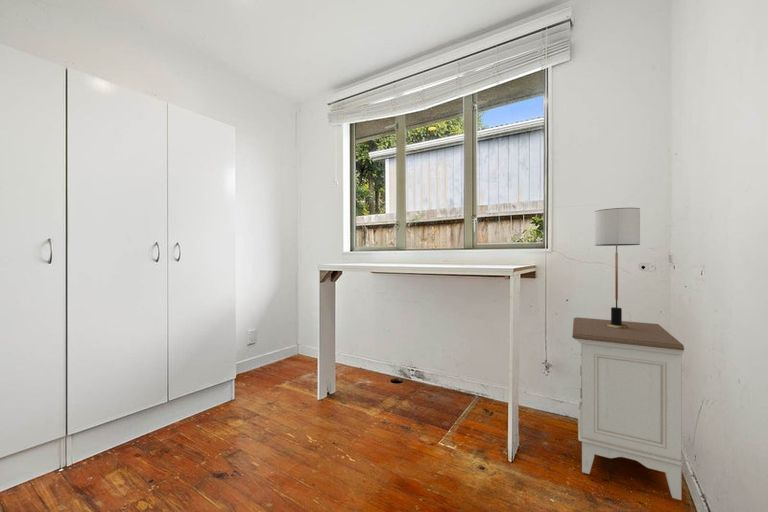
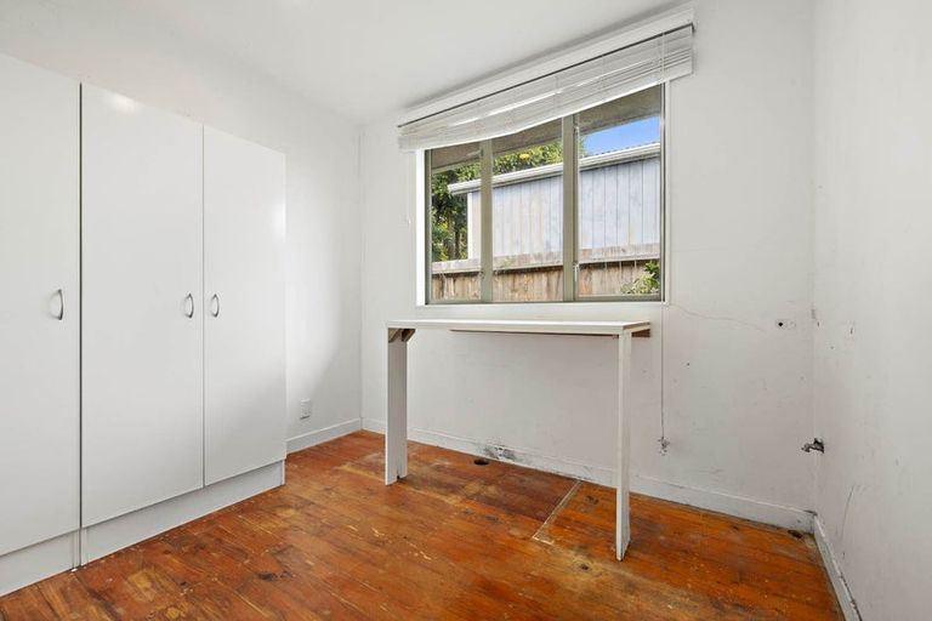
- nightstand (618, 393)
- table lamp (616, 268)
